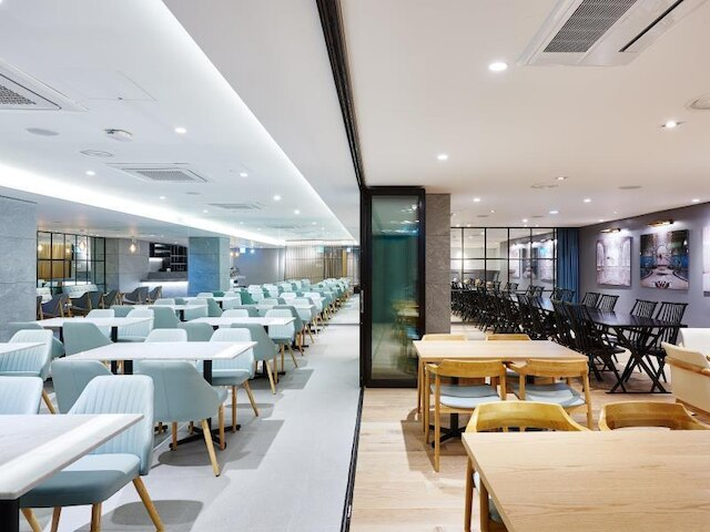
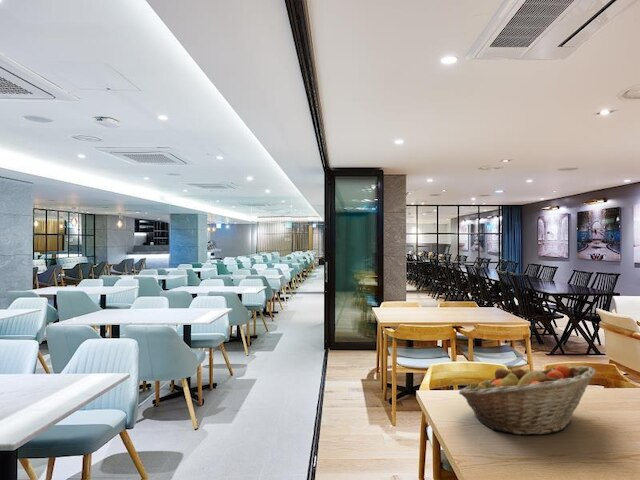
+ fruit basket (526, 391)
